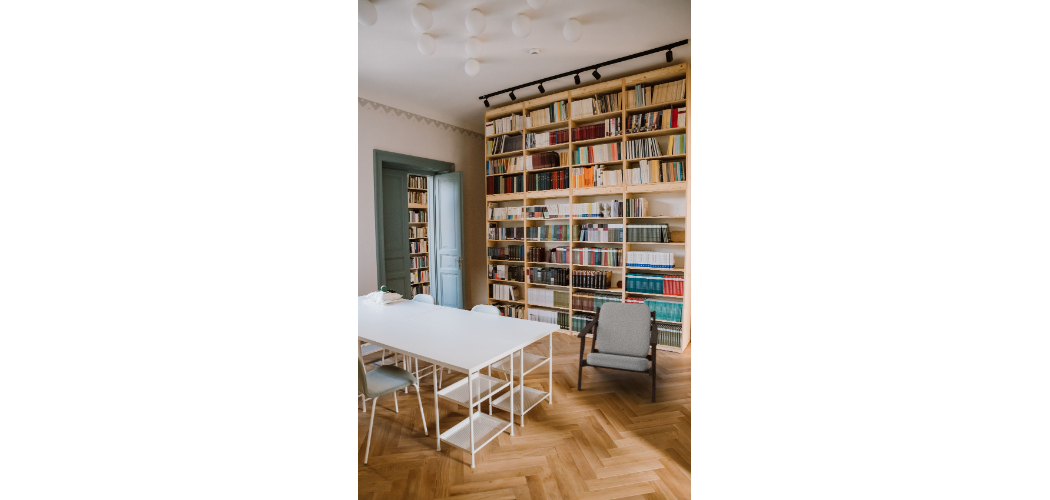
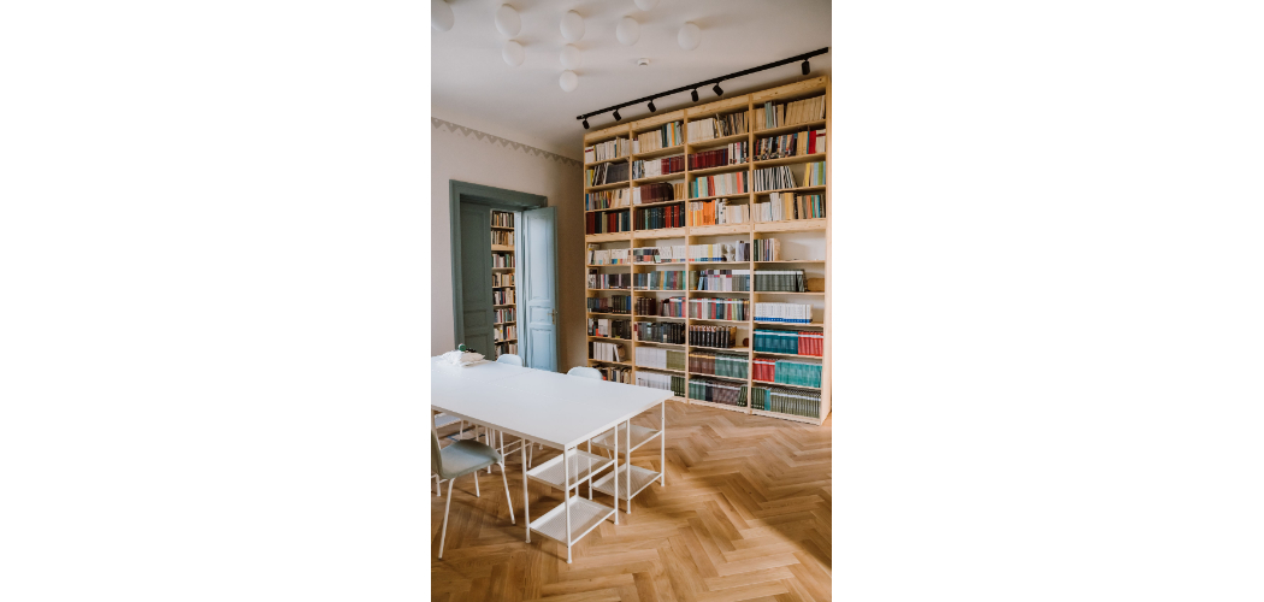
- armchair (620, 344)
